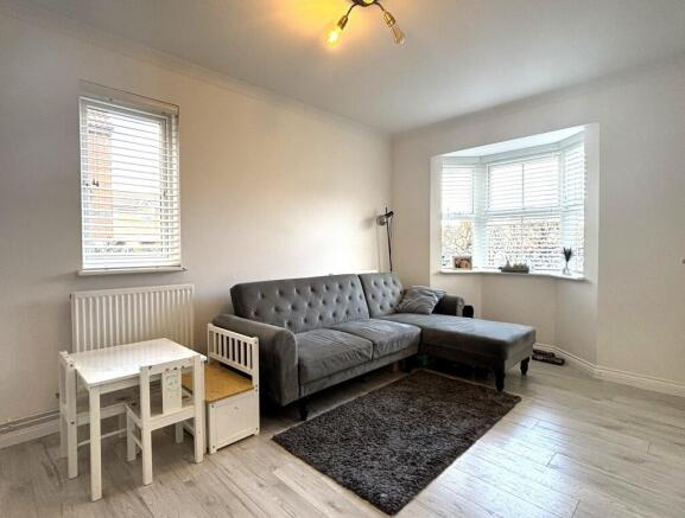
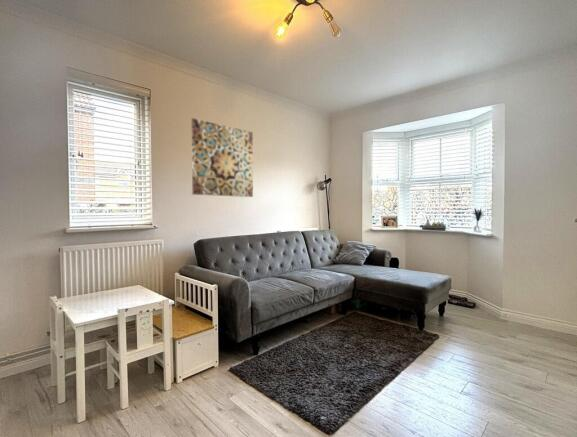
+ wall art (224, 161)
